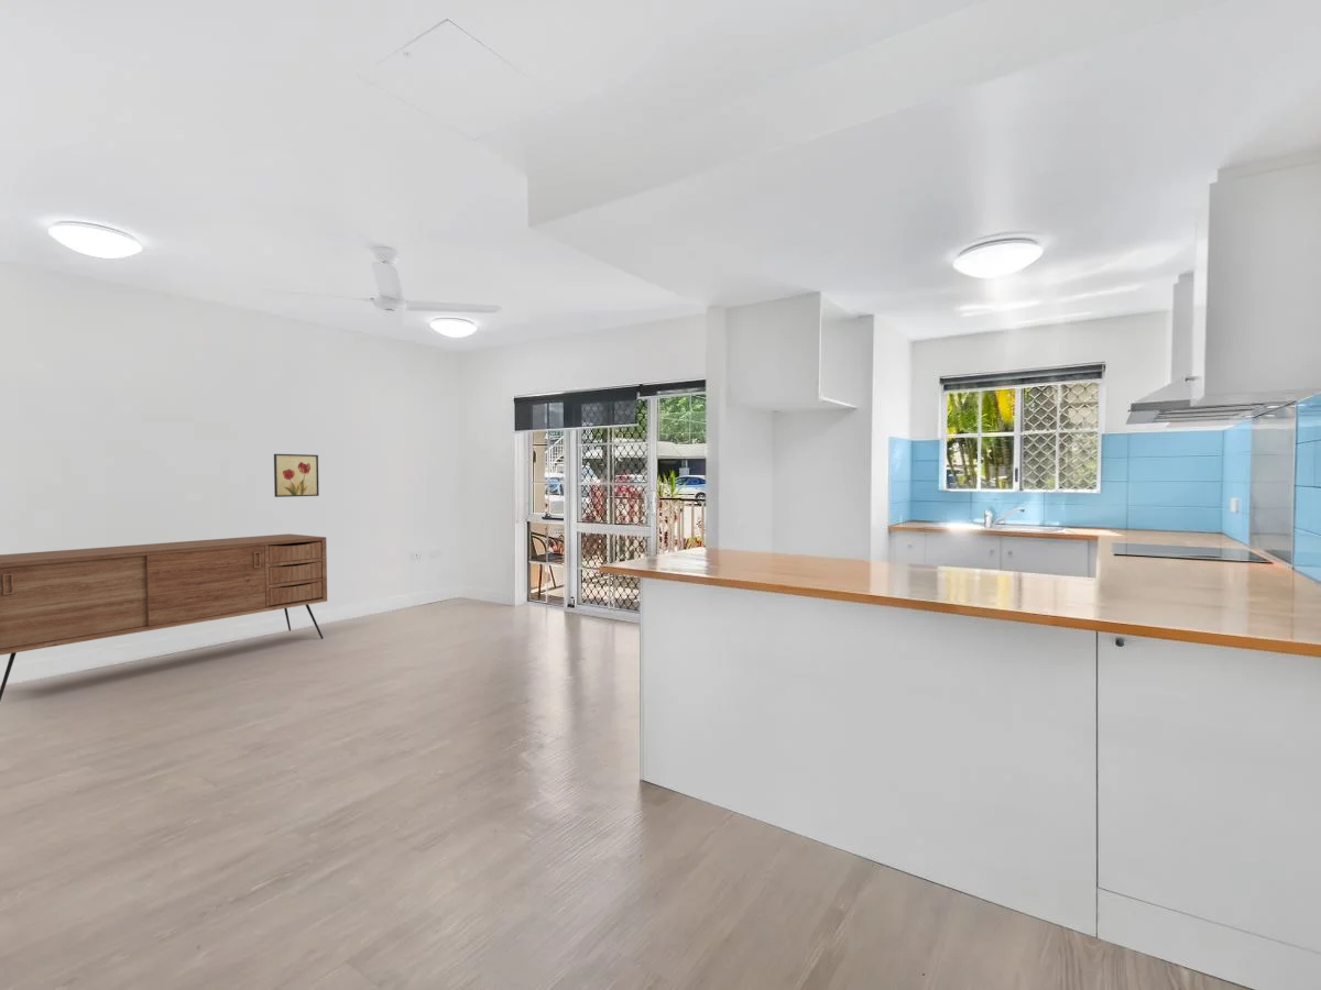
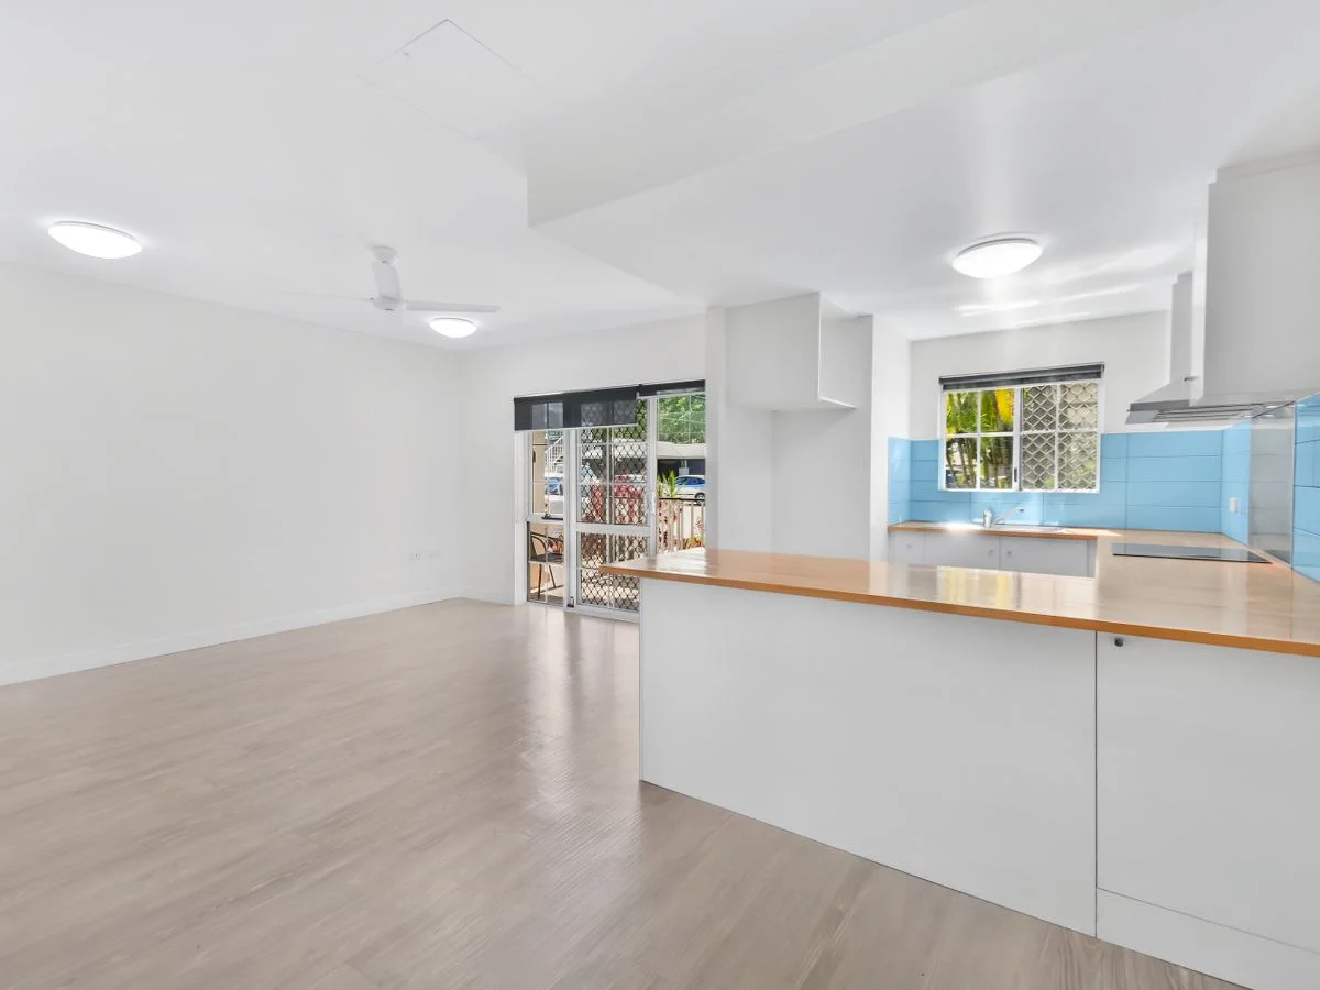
- wall art (296, 475)
- sideboard (171, 604)
